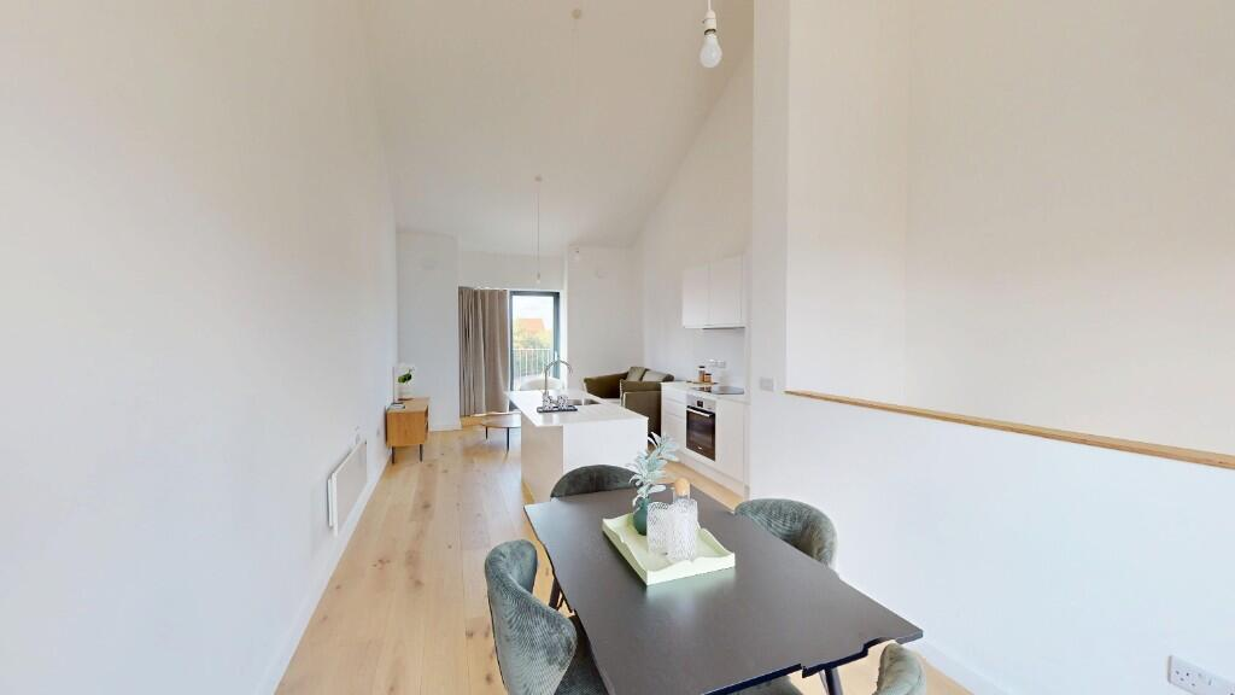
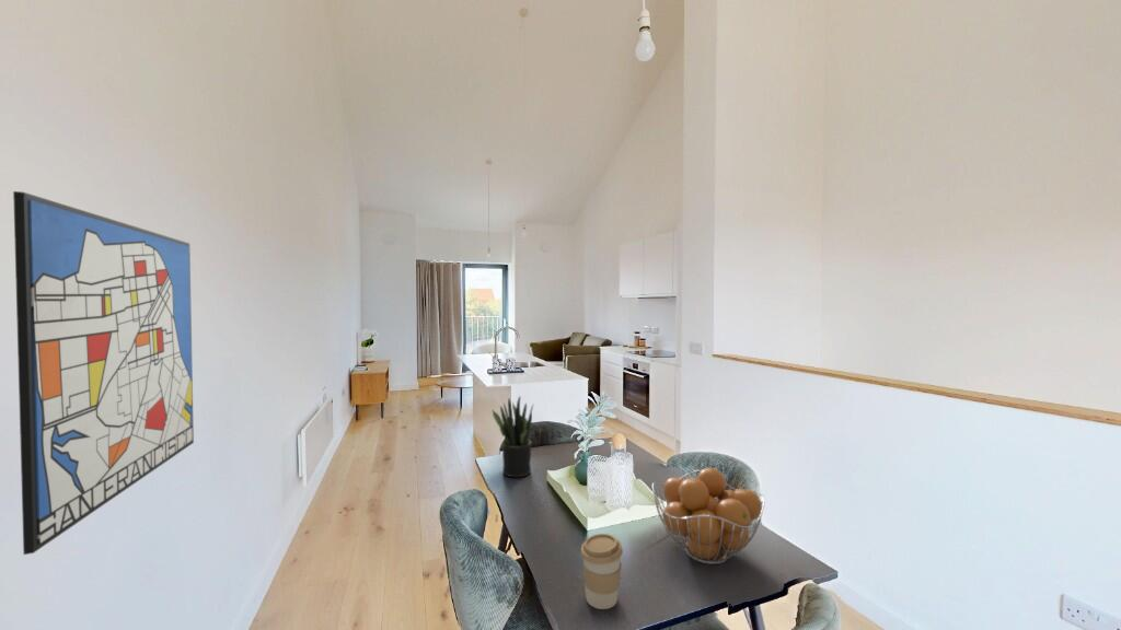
+ potted plant (513, 433)
+ wall art (130, 354)
+ coffee cup (601, 569)
+ fruit basket (705, 513)
